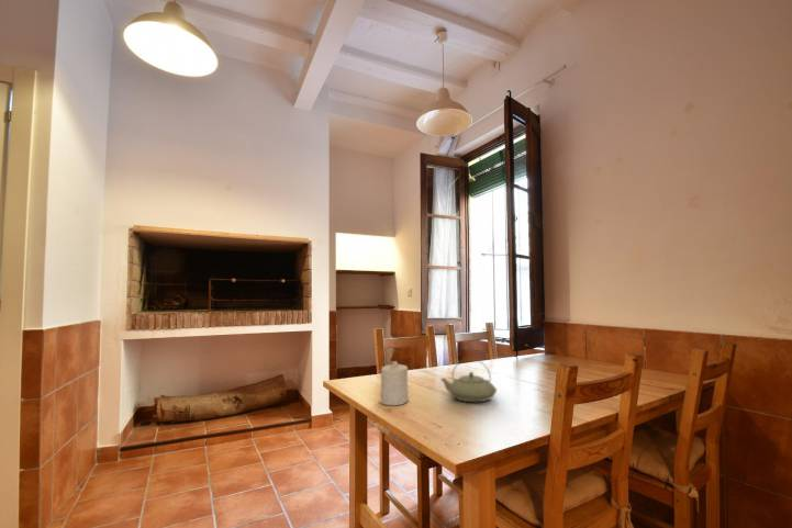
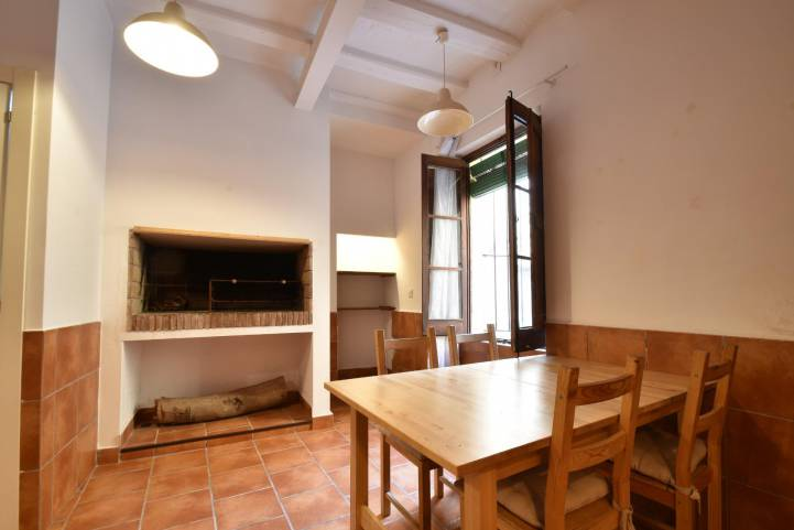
- teapot (468, 378)
- candle (394, 380)
